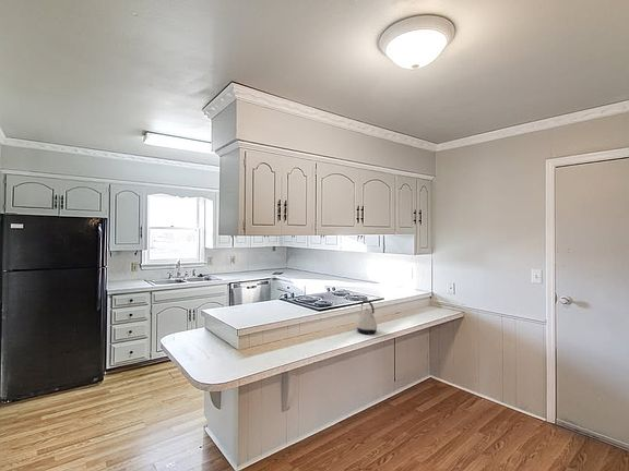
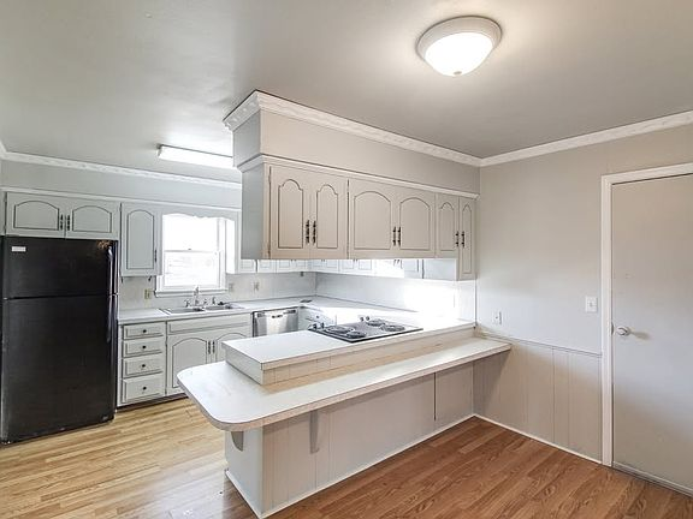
- kettle (366, 315)
